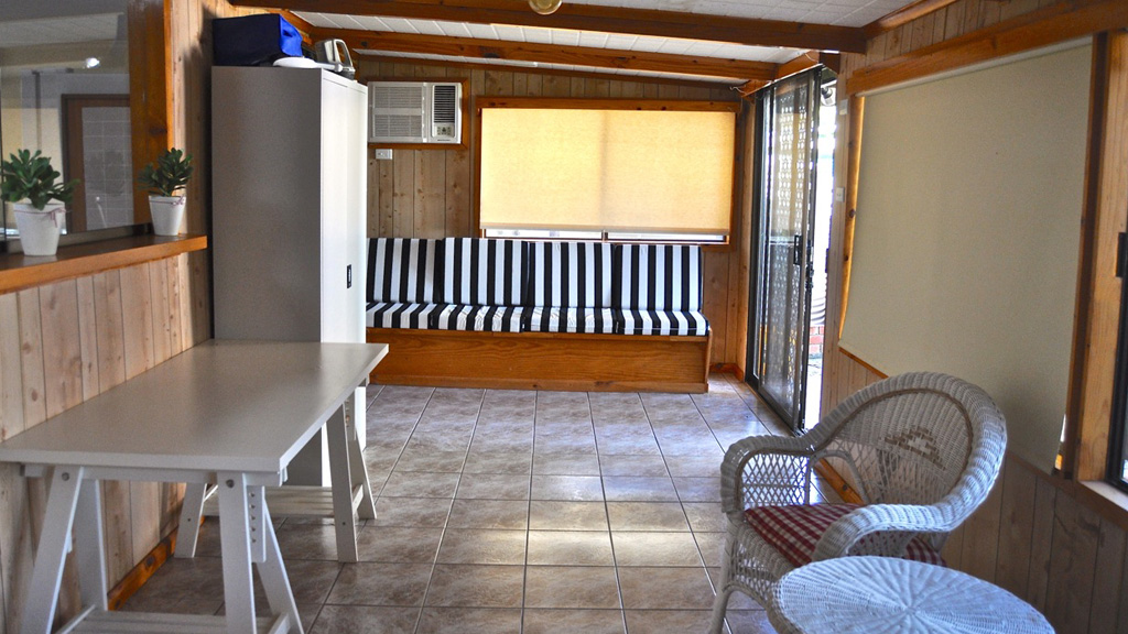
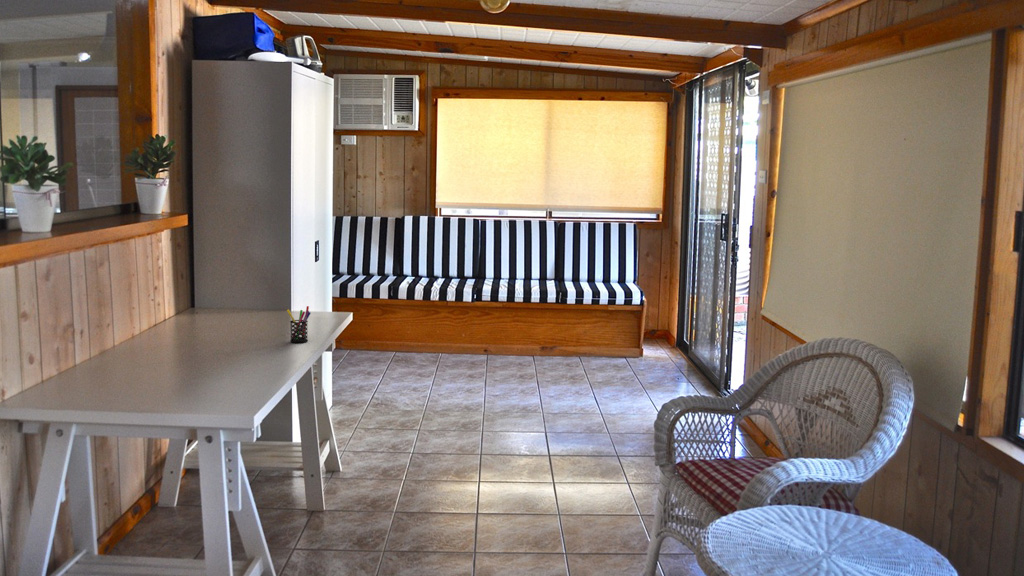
+ pen holder (299, 323)
